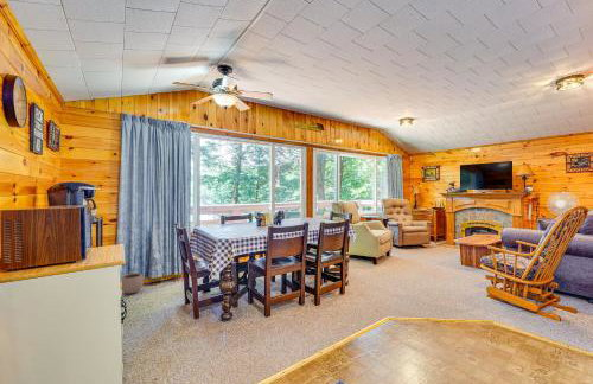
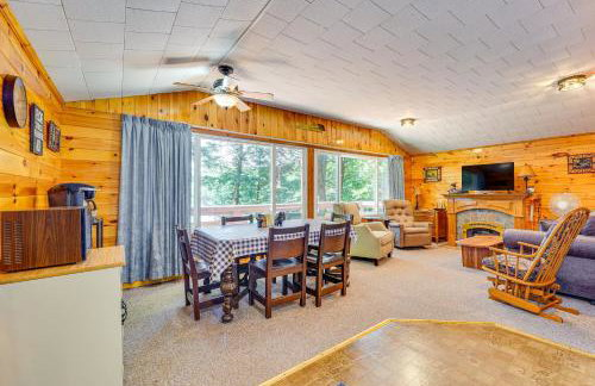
- plant pot (132, 280)
